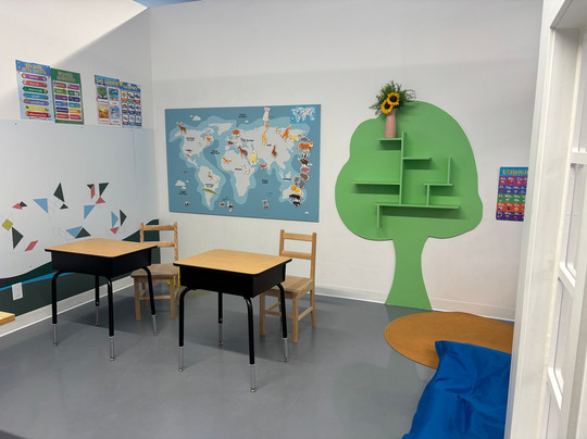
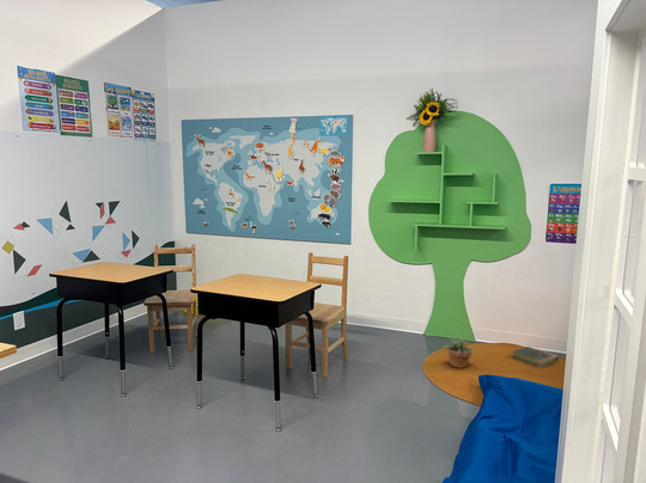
+ potted plant (461, 349)
+ hardback book (534, 356)
